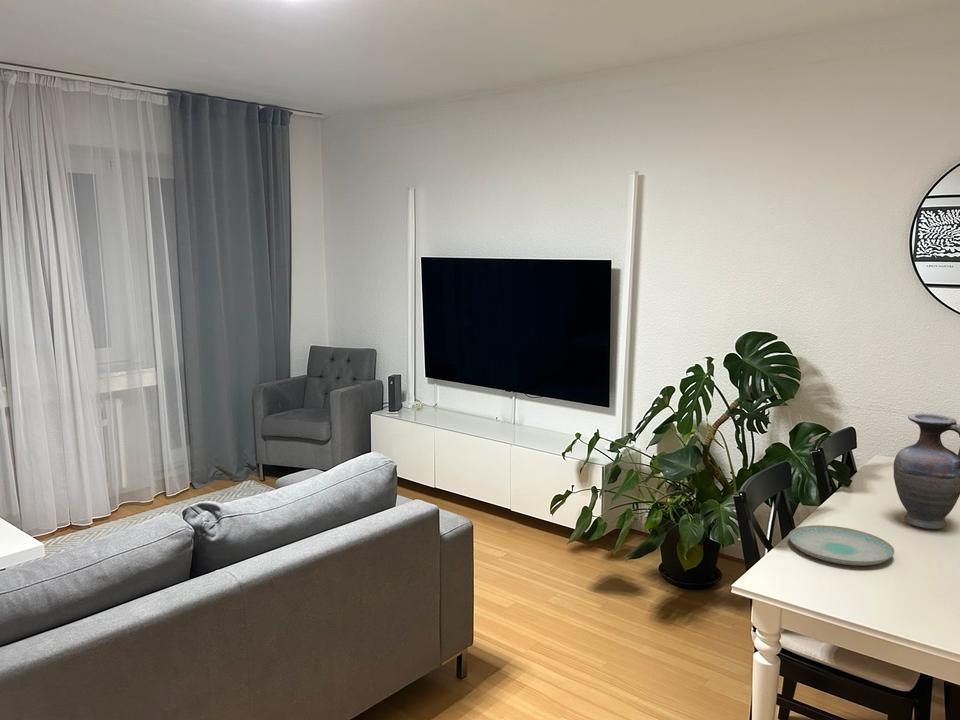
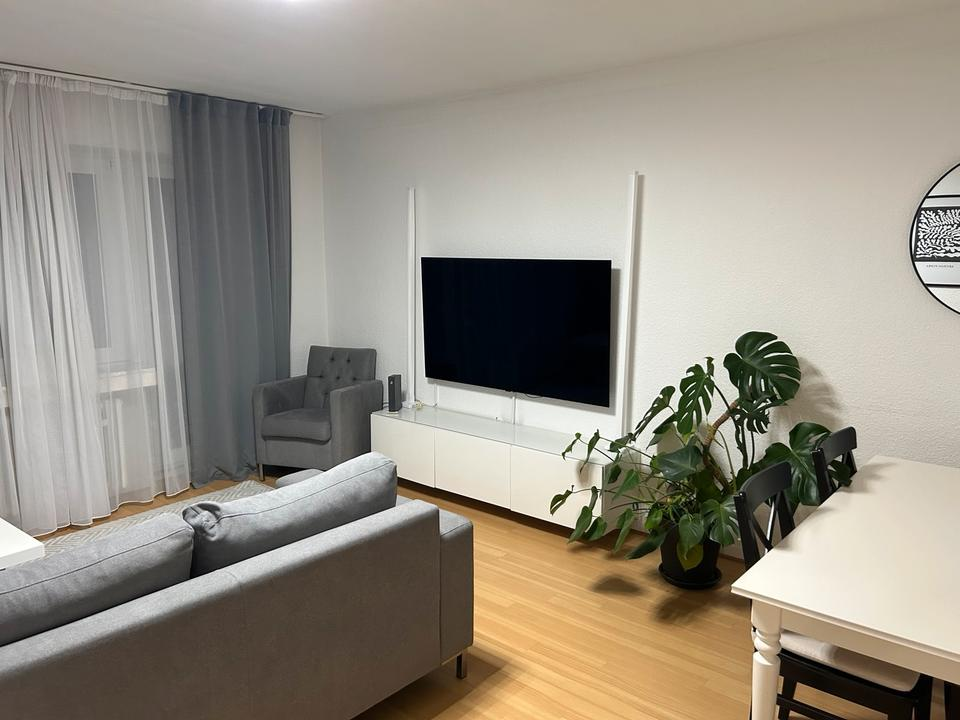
- plate (839, 545)
- vase (929, 471)
